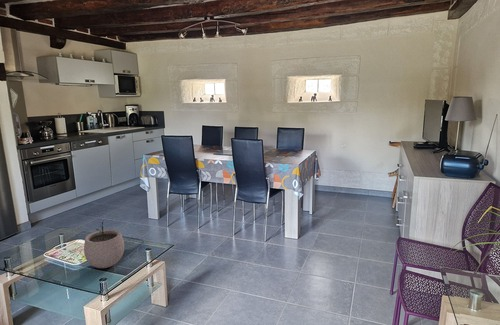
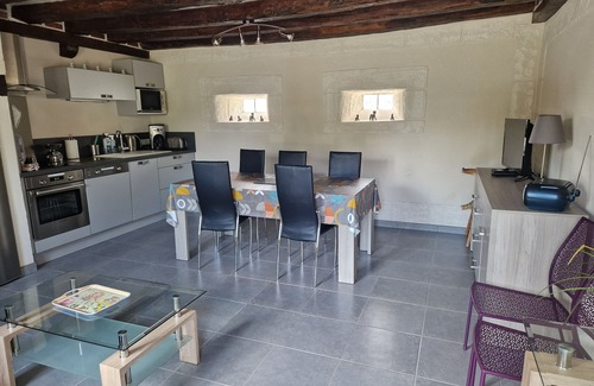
- plant pot (104, 243)
